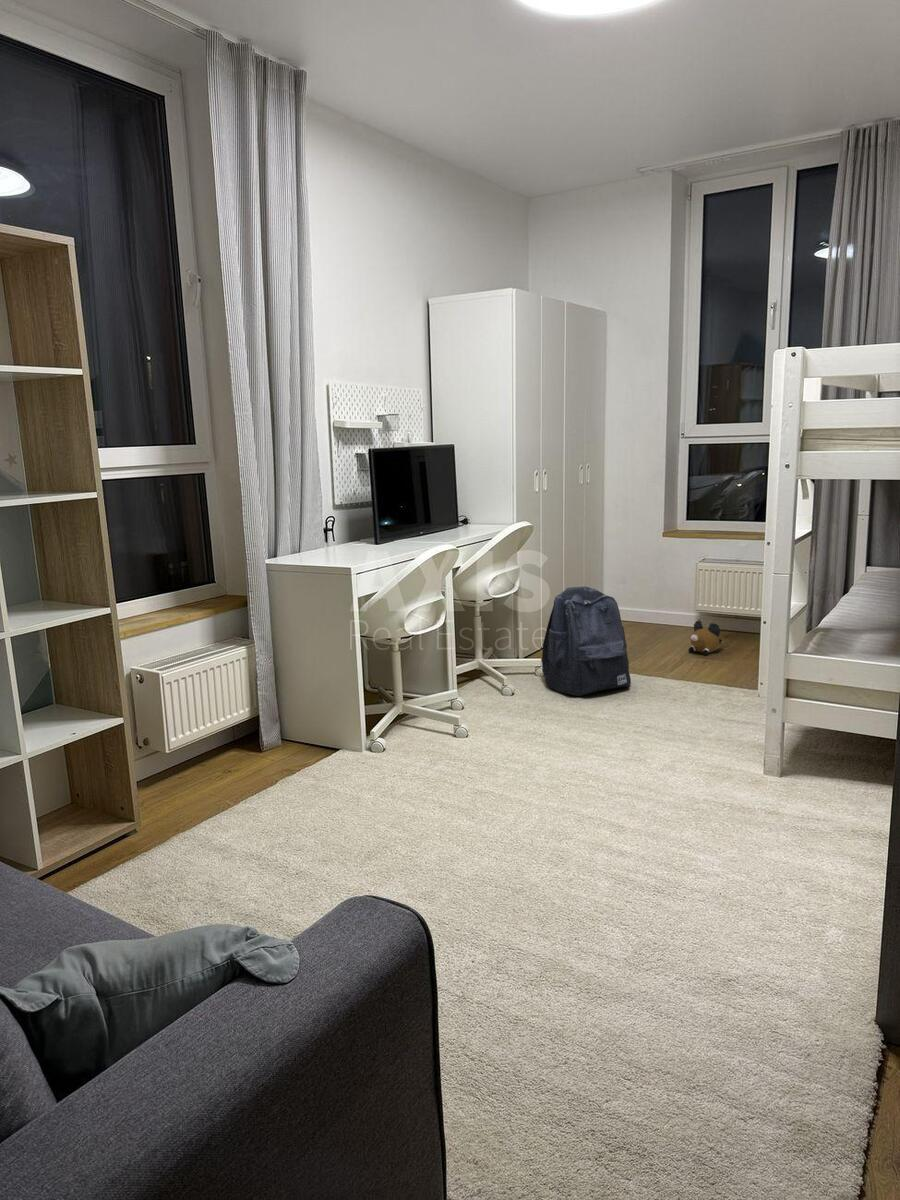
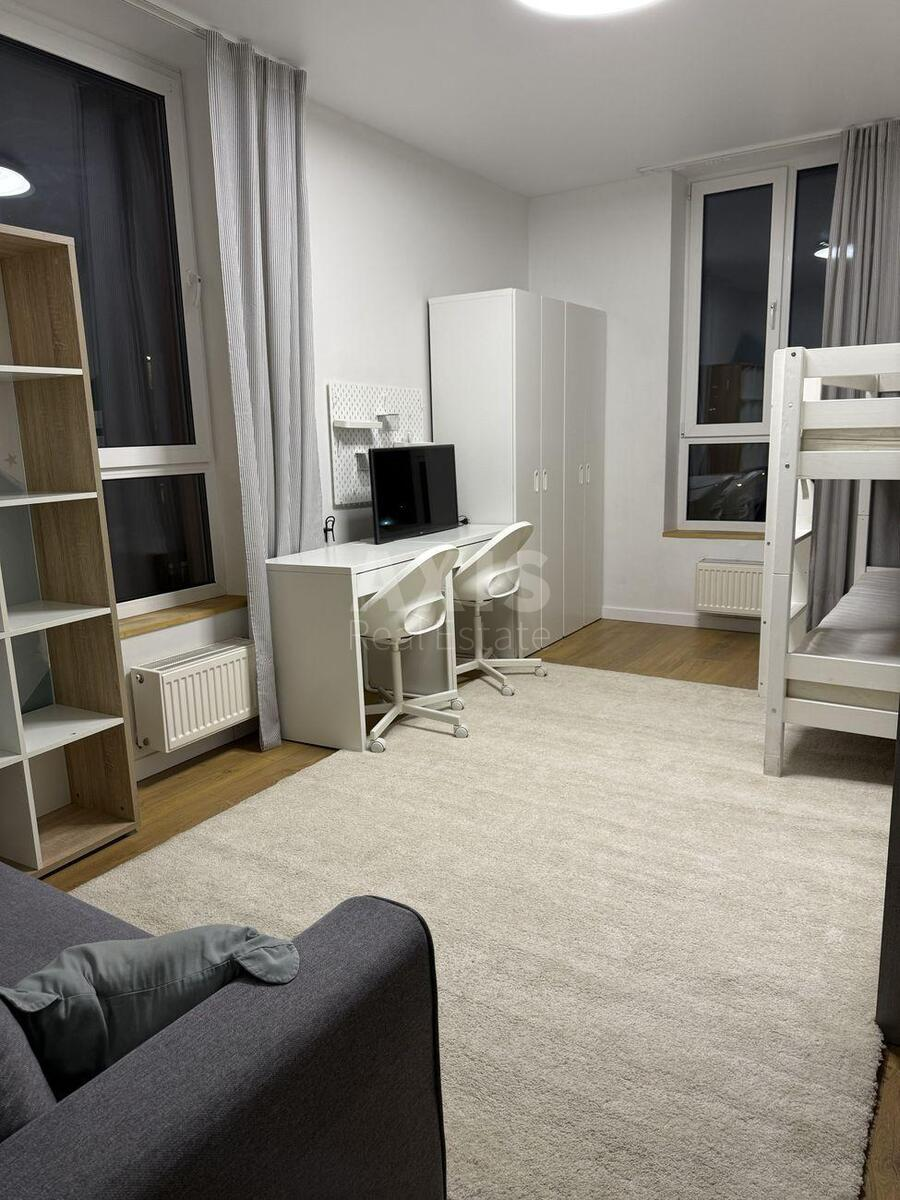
- backpack (585, 637)
- plush toy (702, 637)
